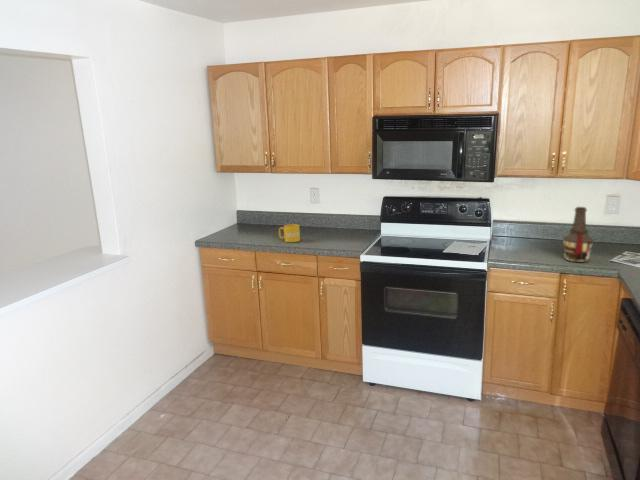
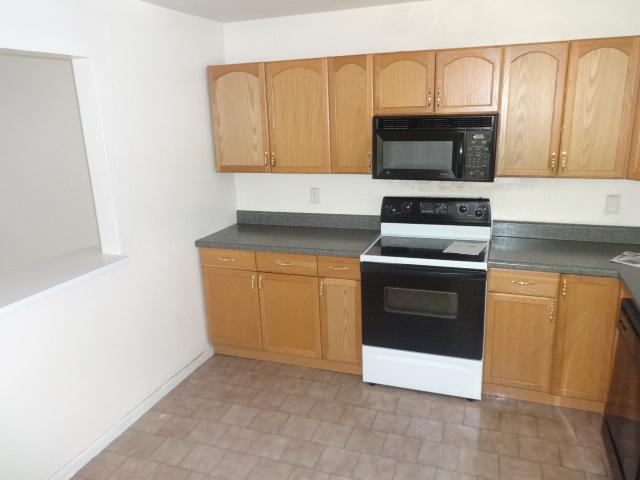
- bottle (578, 234)
- mug (289, 233)
